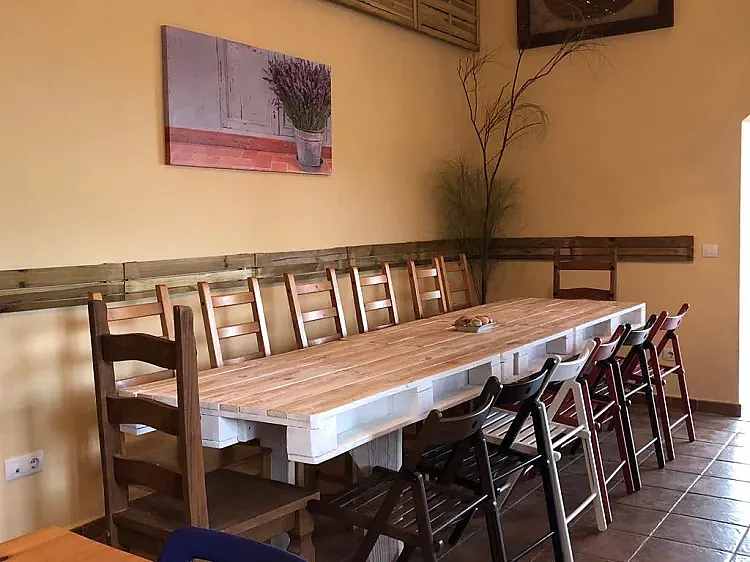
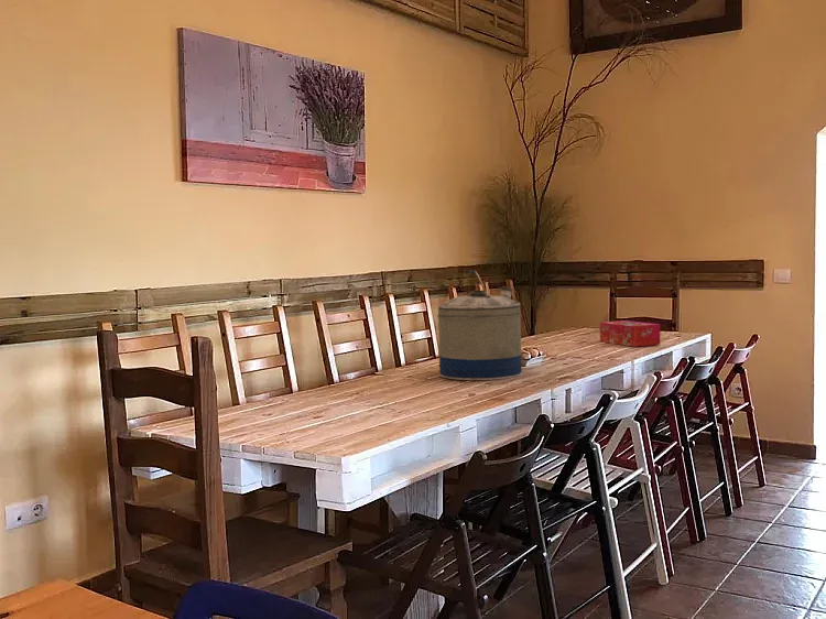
+ water jug (479, 322)
+ tissue box (629, 333)
